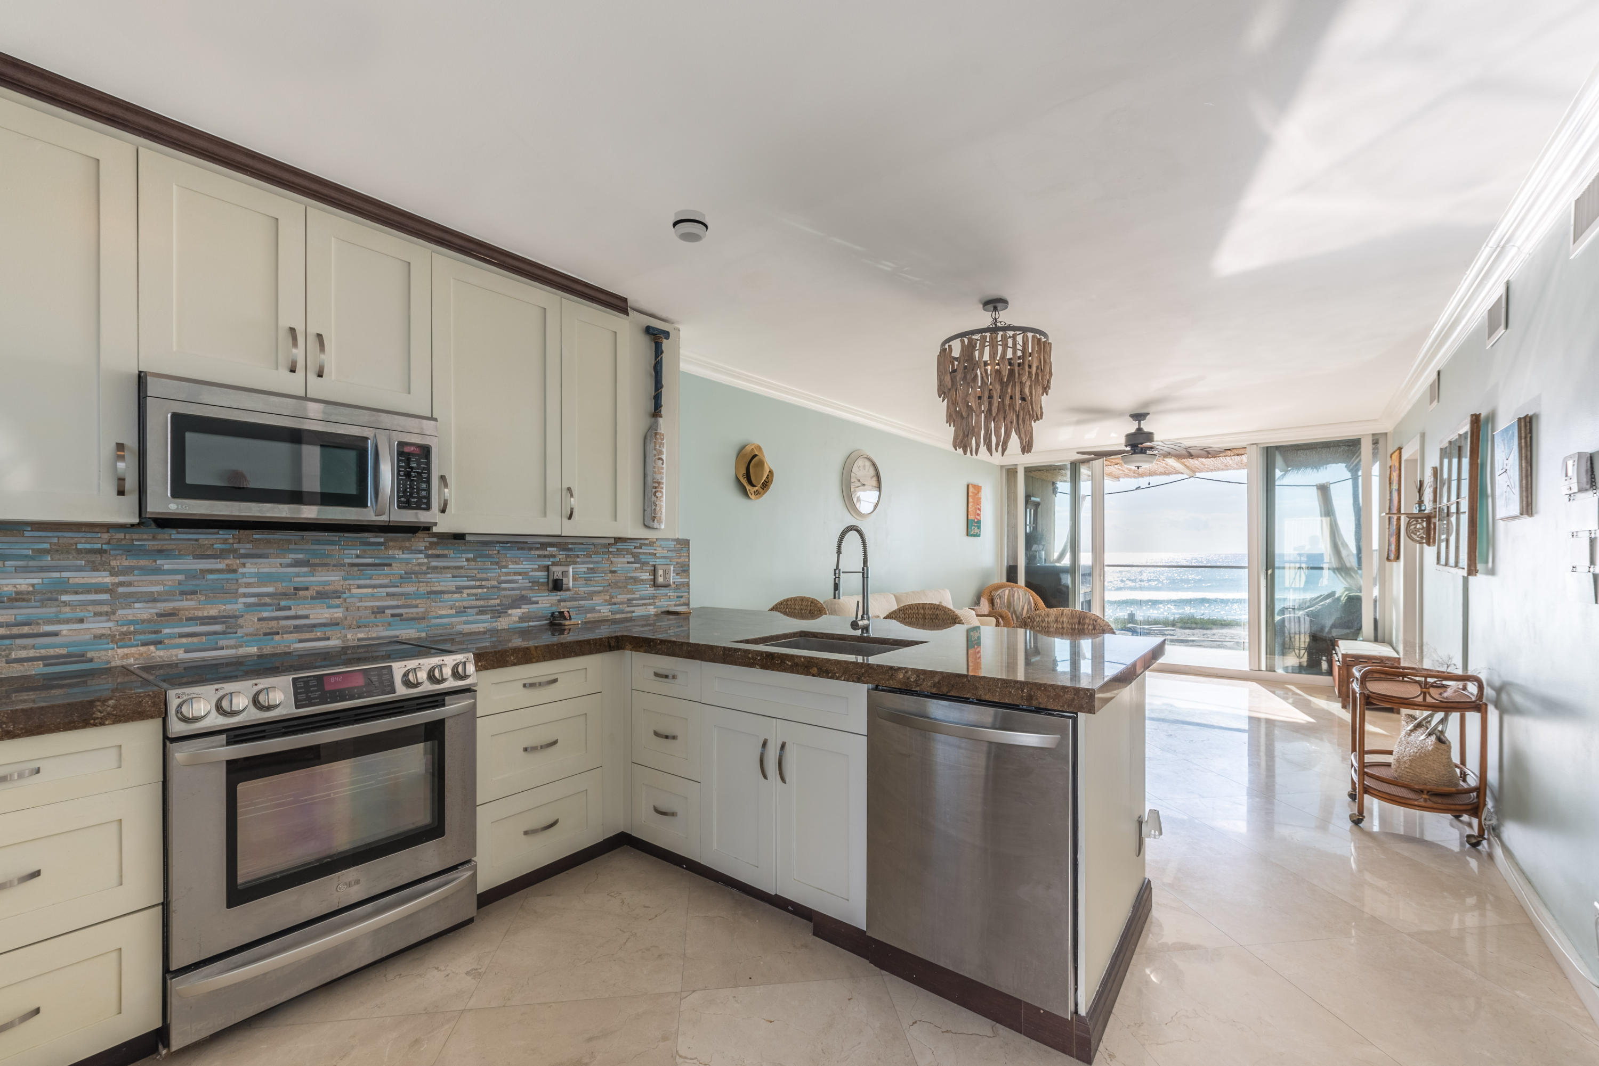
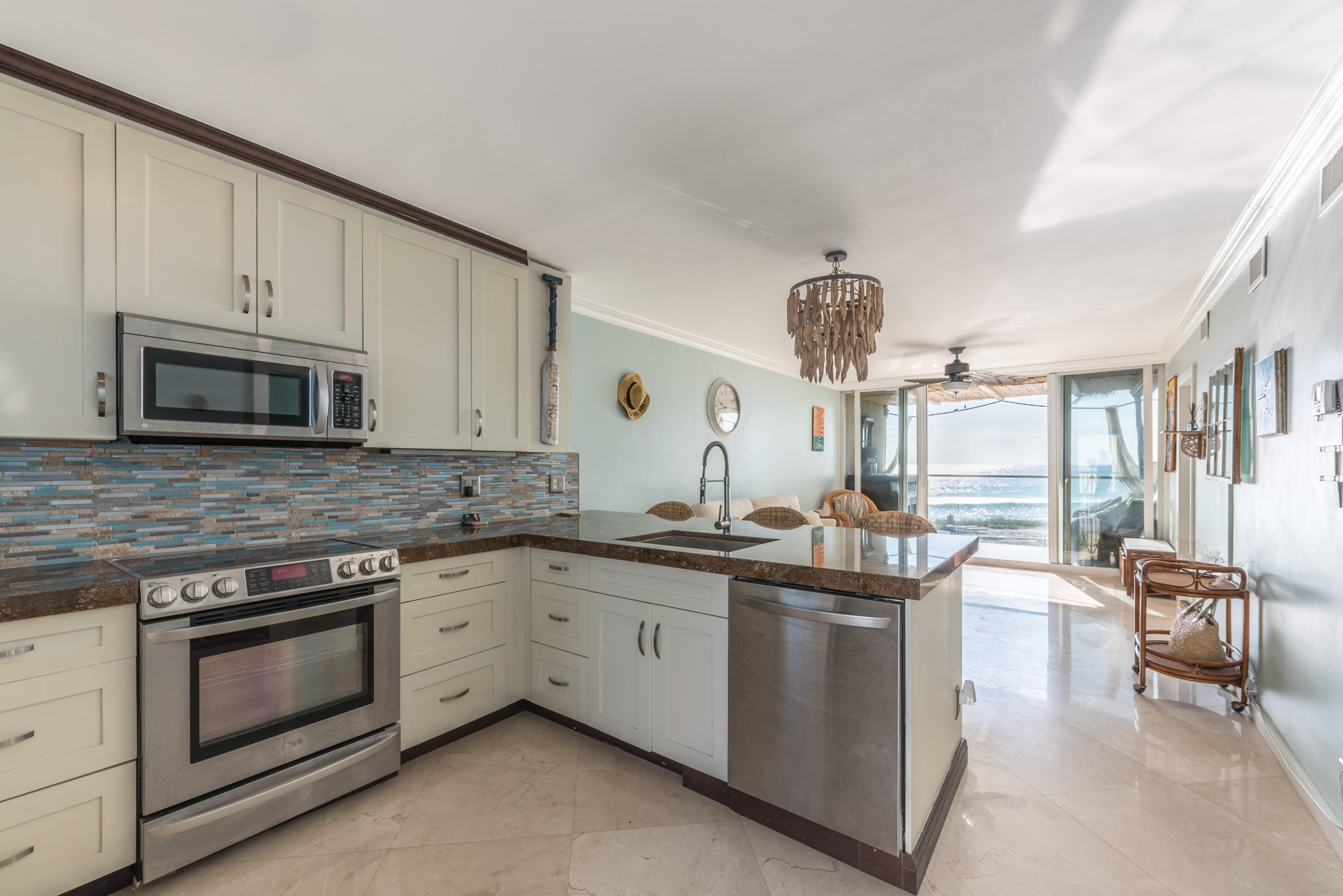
- smoke detector (691, 227)
